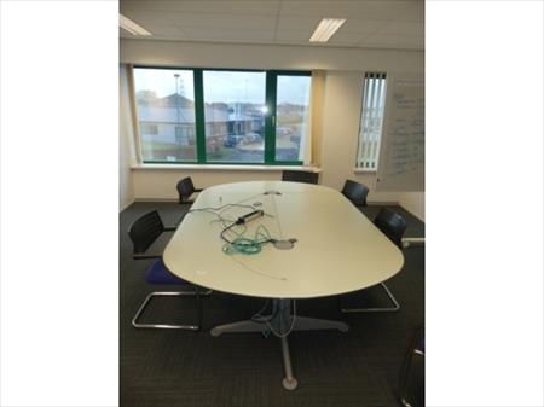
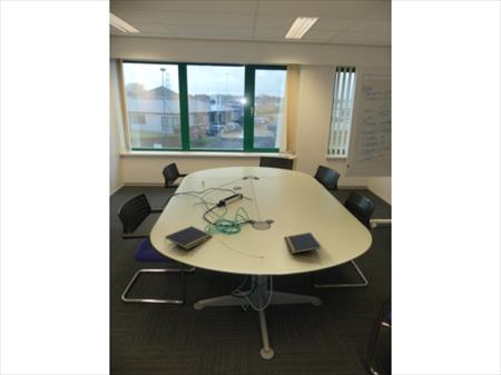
+ notepad (189, 236)
+ notepad (301, 241)
